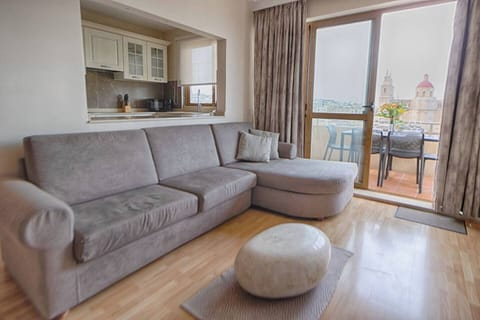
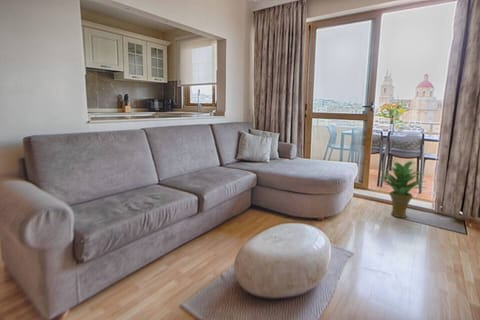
+ potted plant (402, 187)
